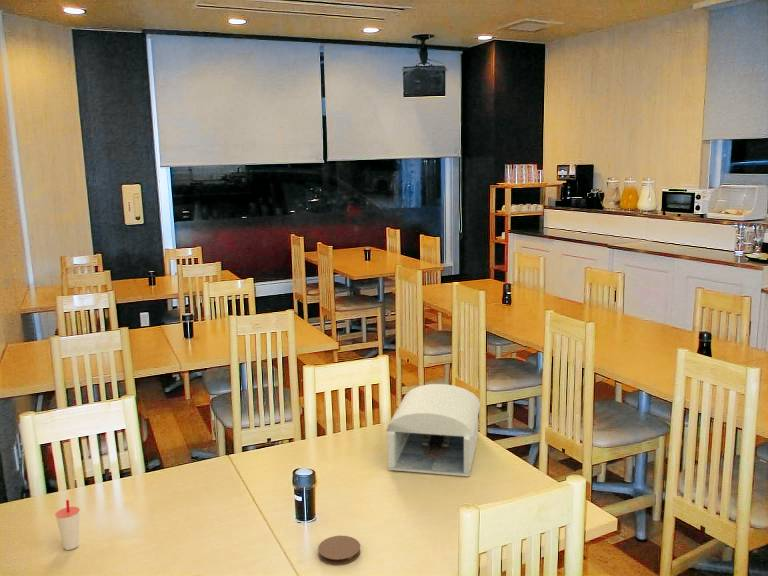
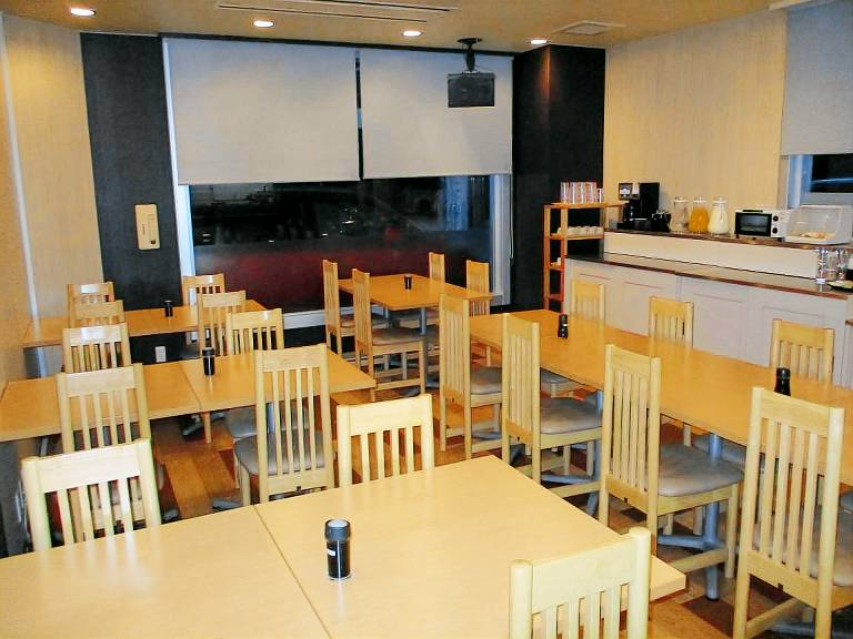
- coaster (339, 549)
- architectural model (435, 425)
- cup (68, 523)
